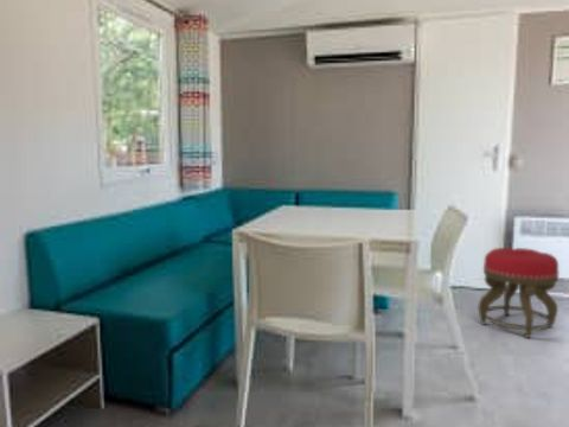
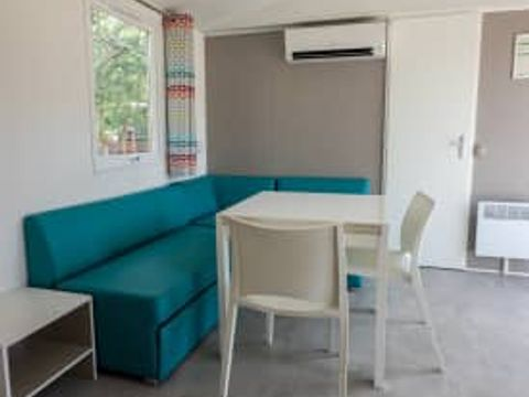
- stool (519, 288)
